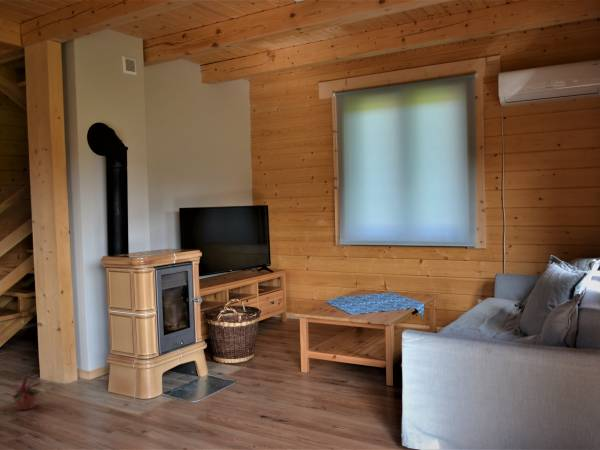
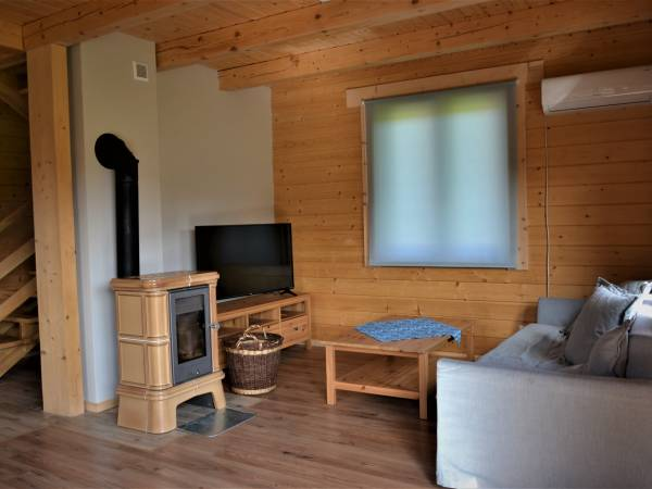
- potted plant (25, 390)
